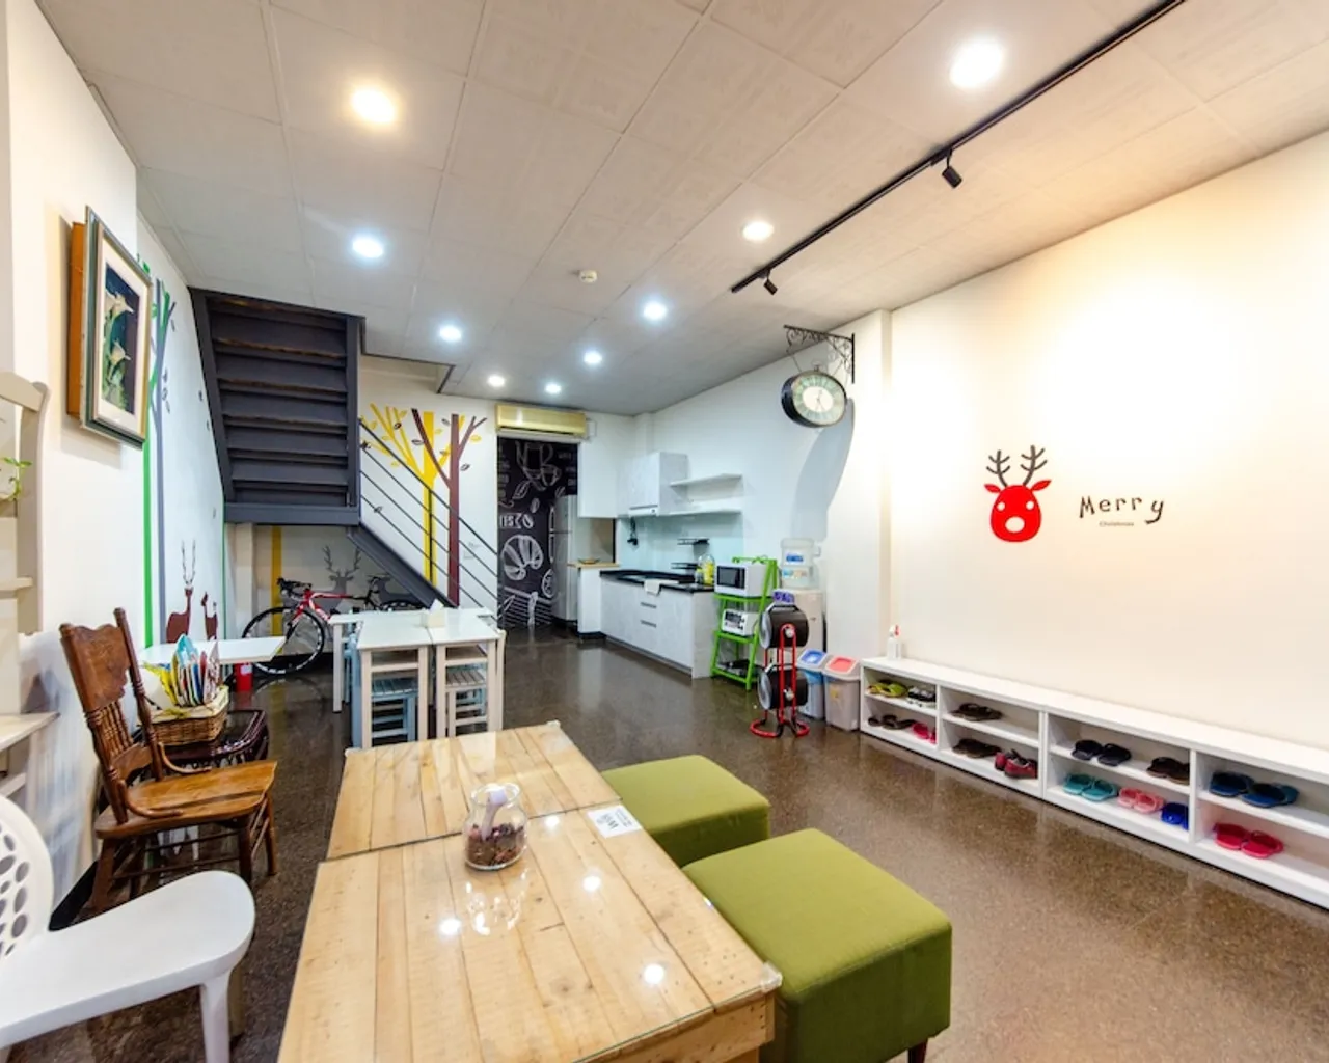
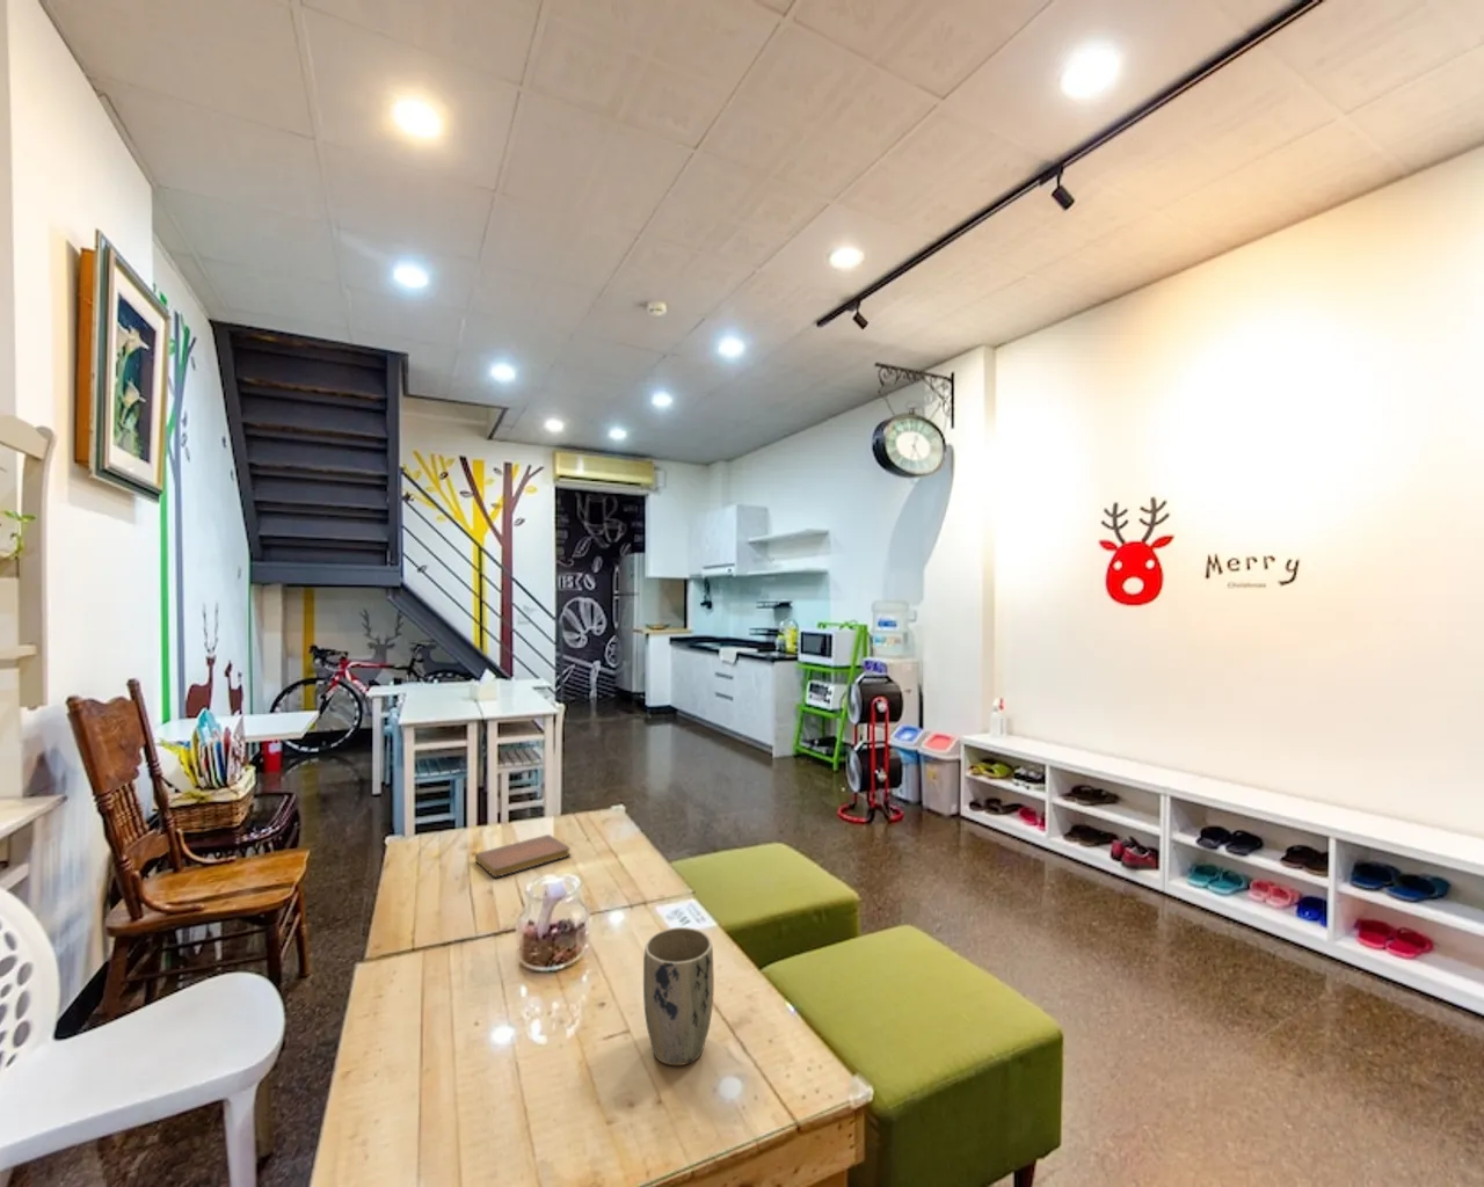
+ plant pot (678, 996)
+ notebook (523, 853)
